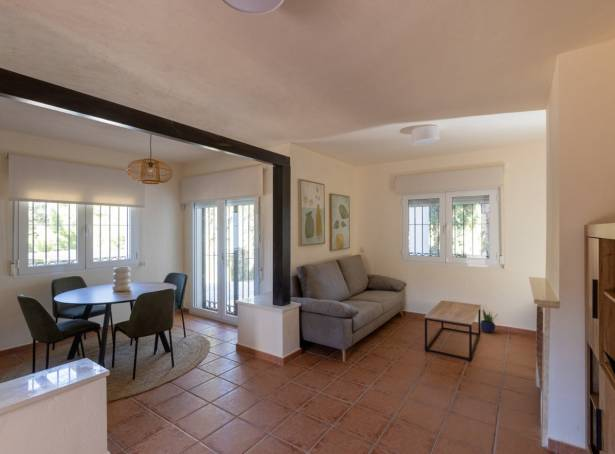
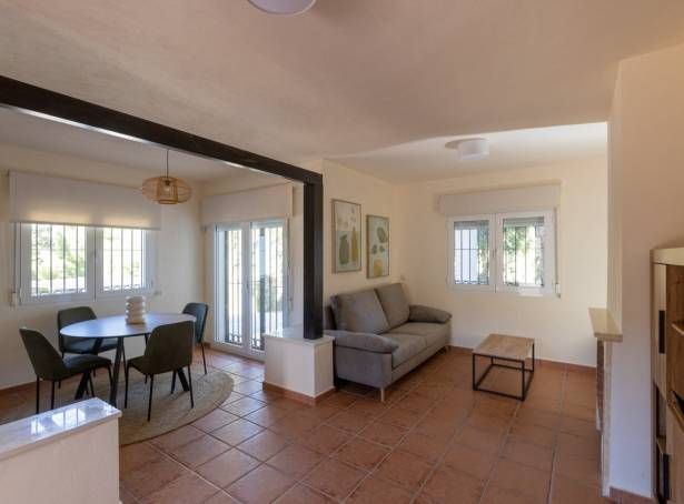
- potted plant (488, 320)
